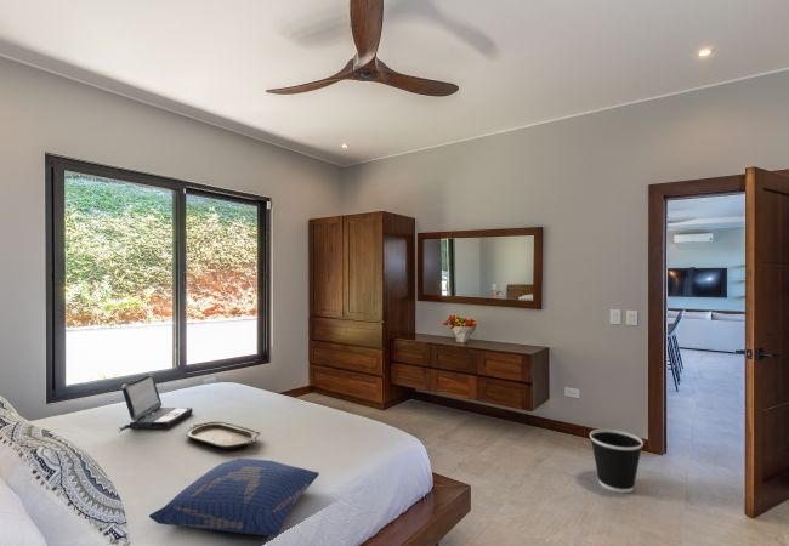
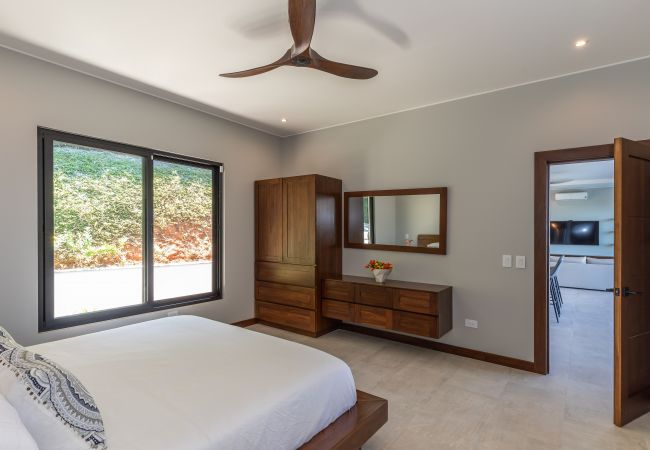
- laptop (157, 399)
- serving tray (221, 436)
- cushion (245, 490)
- wastebasket (615, 461)
